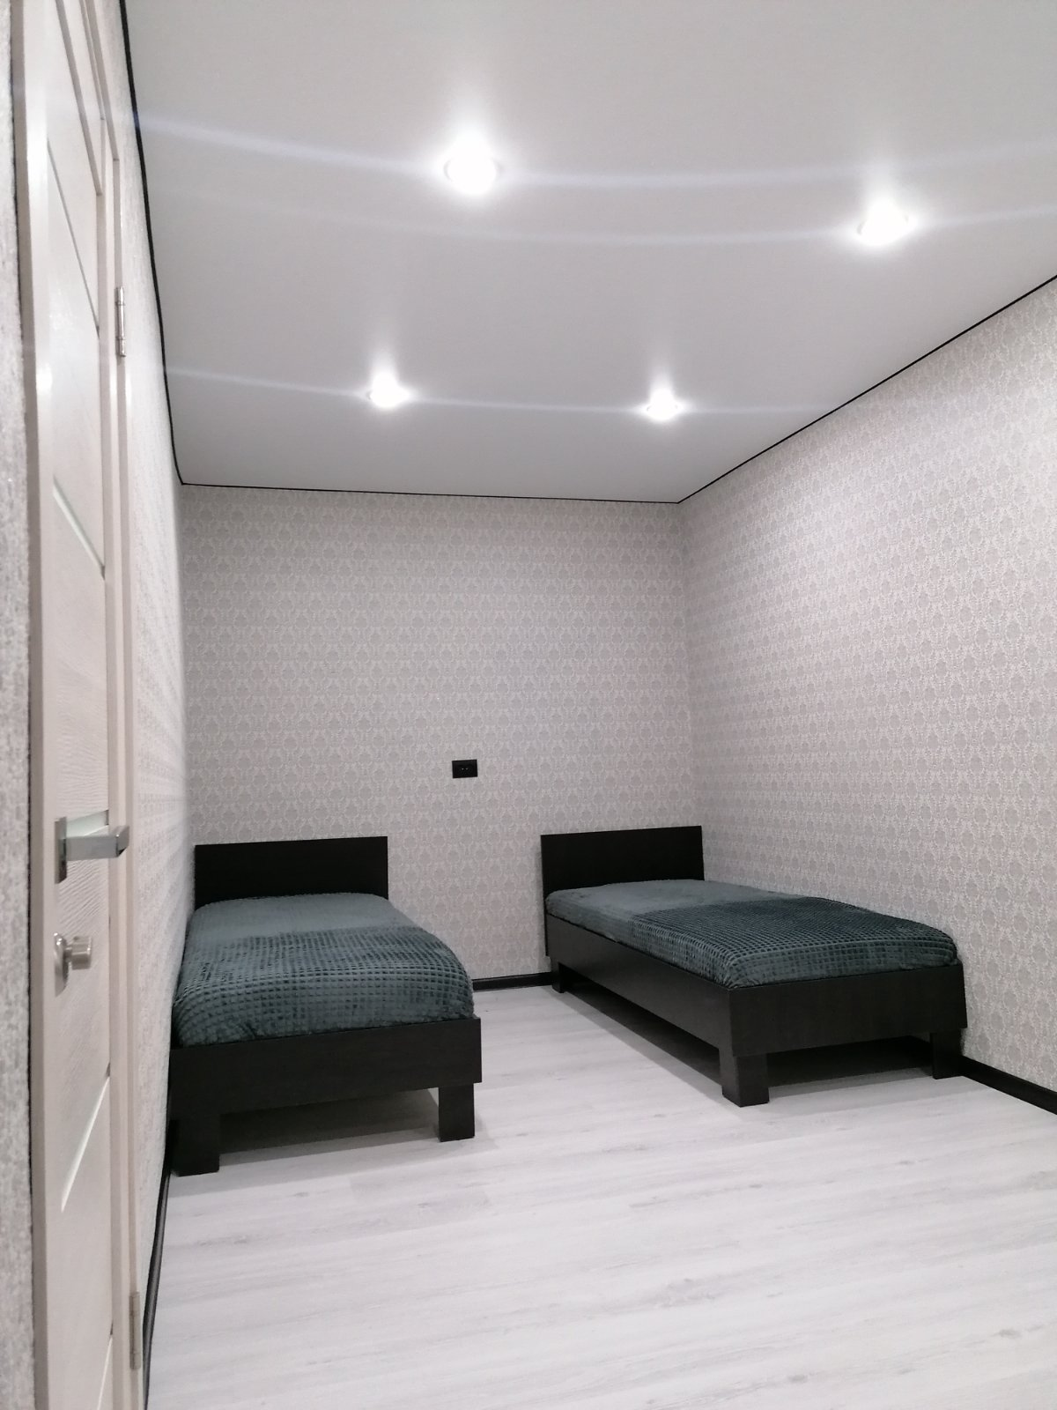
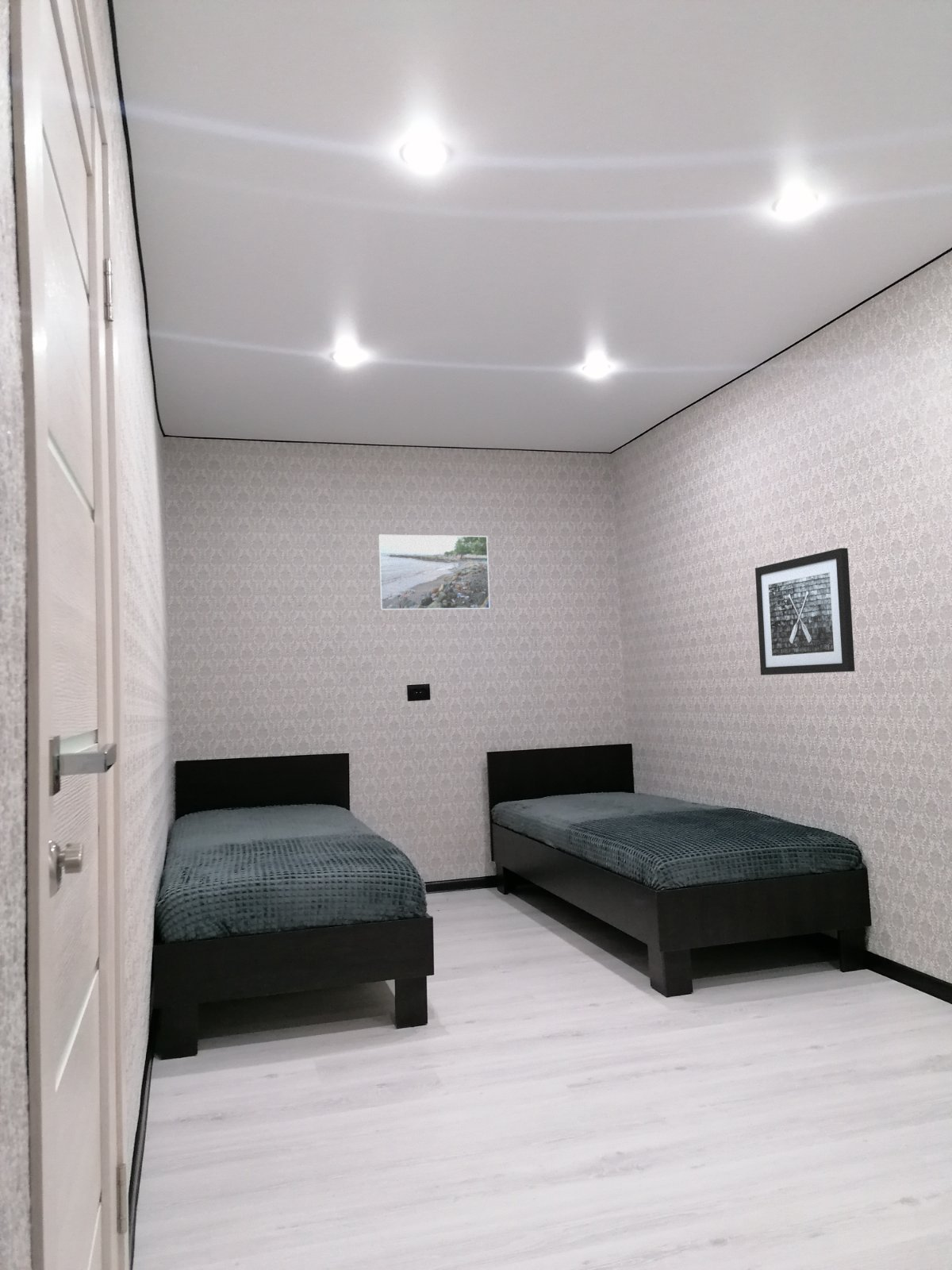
+ wall art (801, 615)
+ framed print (434, 572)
